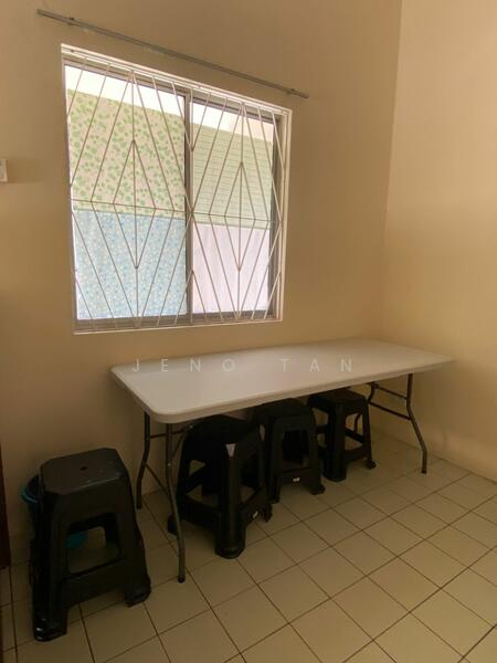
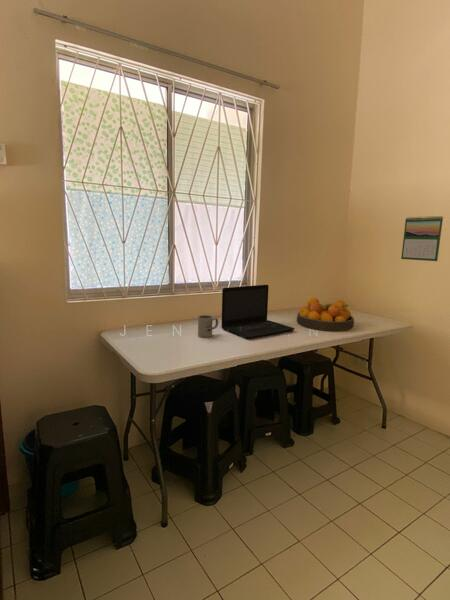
+ mug (208, 325)
+ fruit bowl (325, 312)
+ calendar (421, 238)
+ laptop (259, 309)
